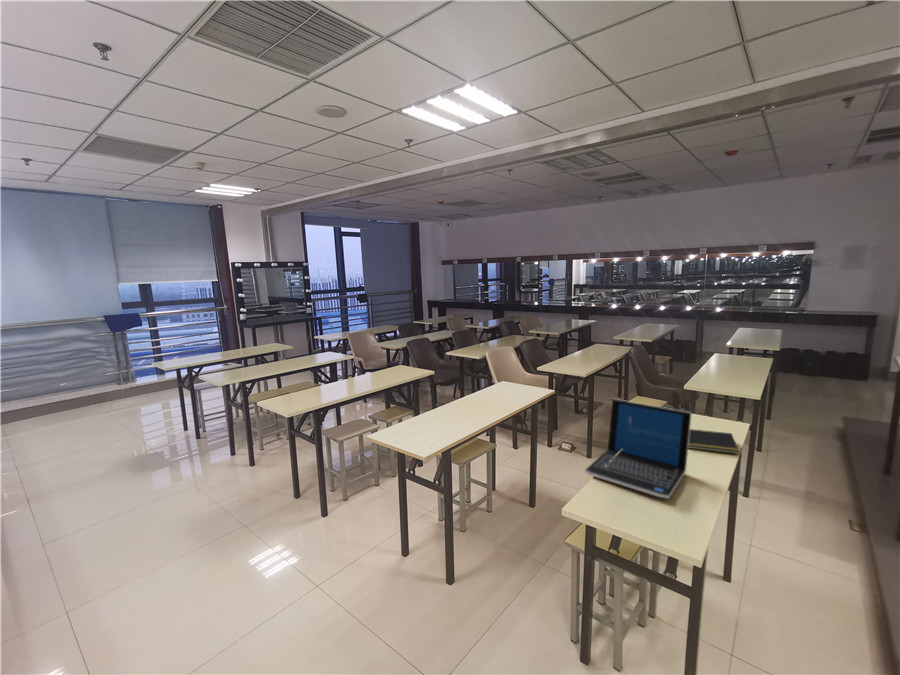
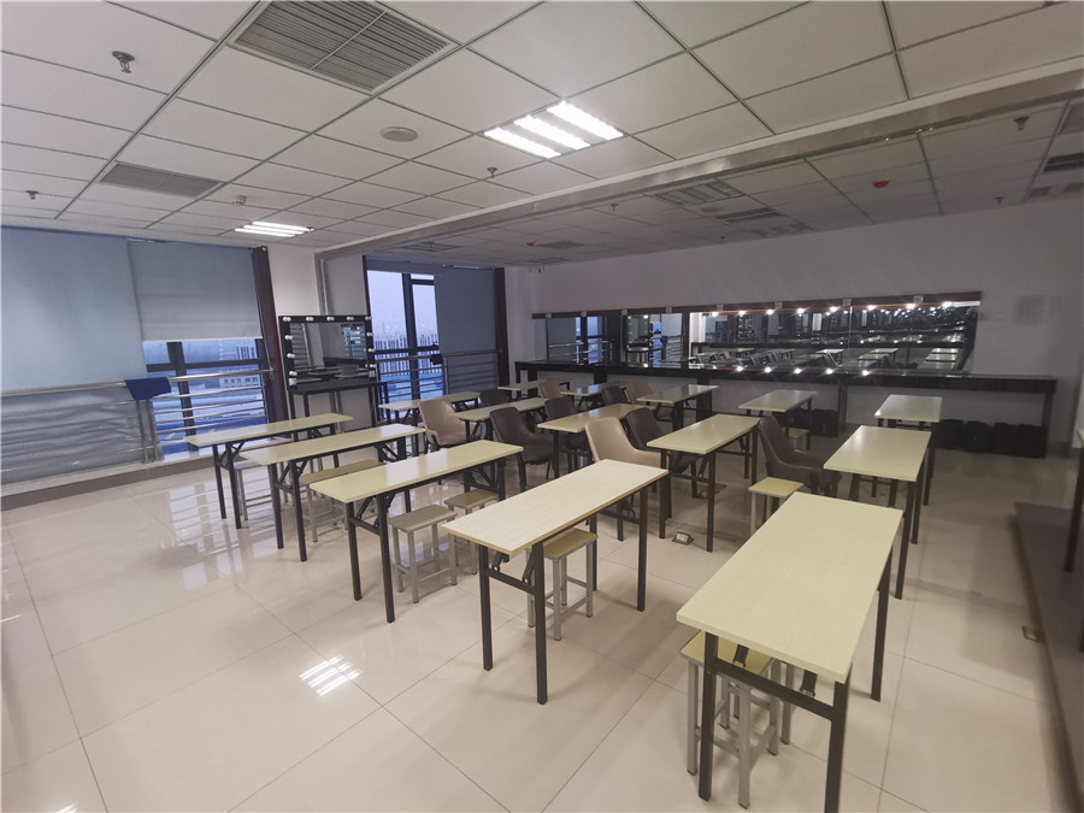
- notepad (708, 440)
- laptop (637, 443)
